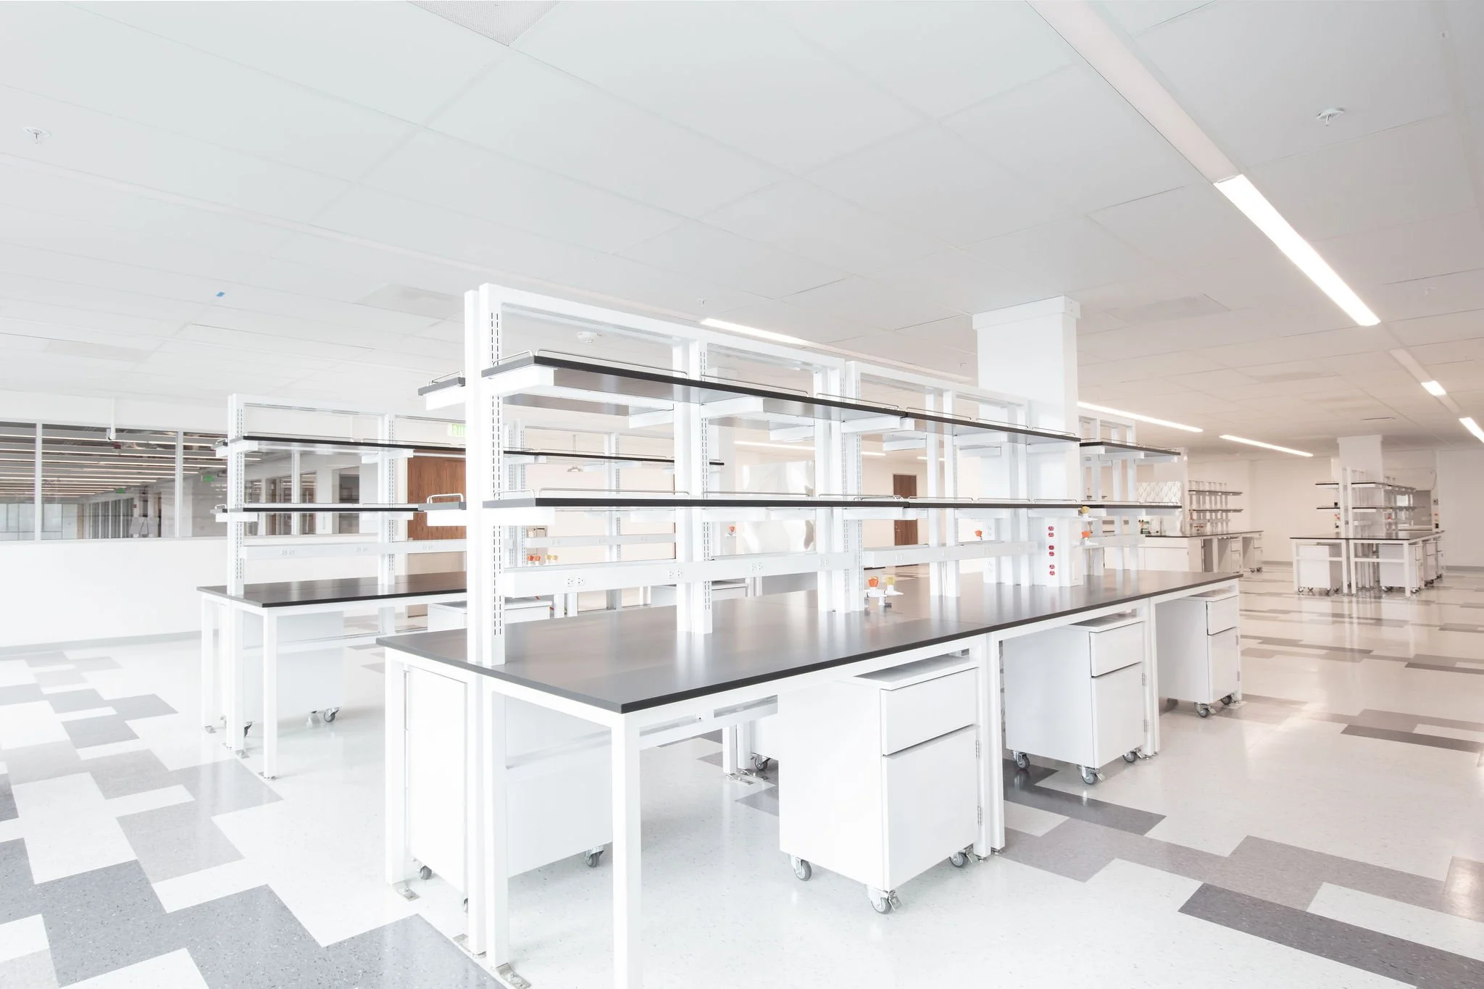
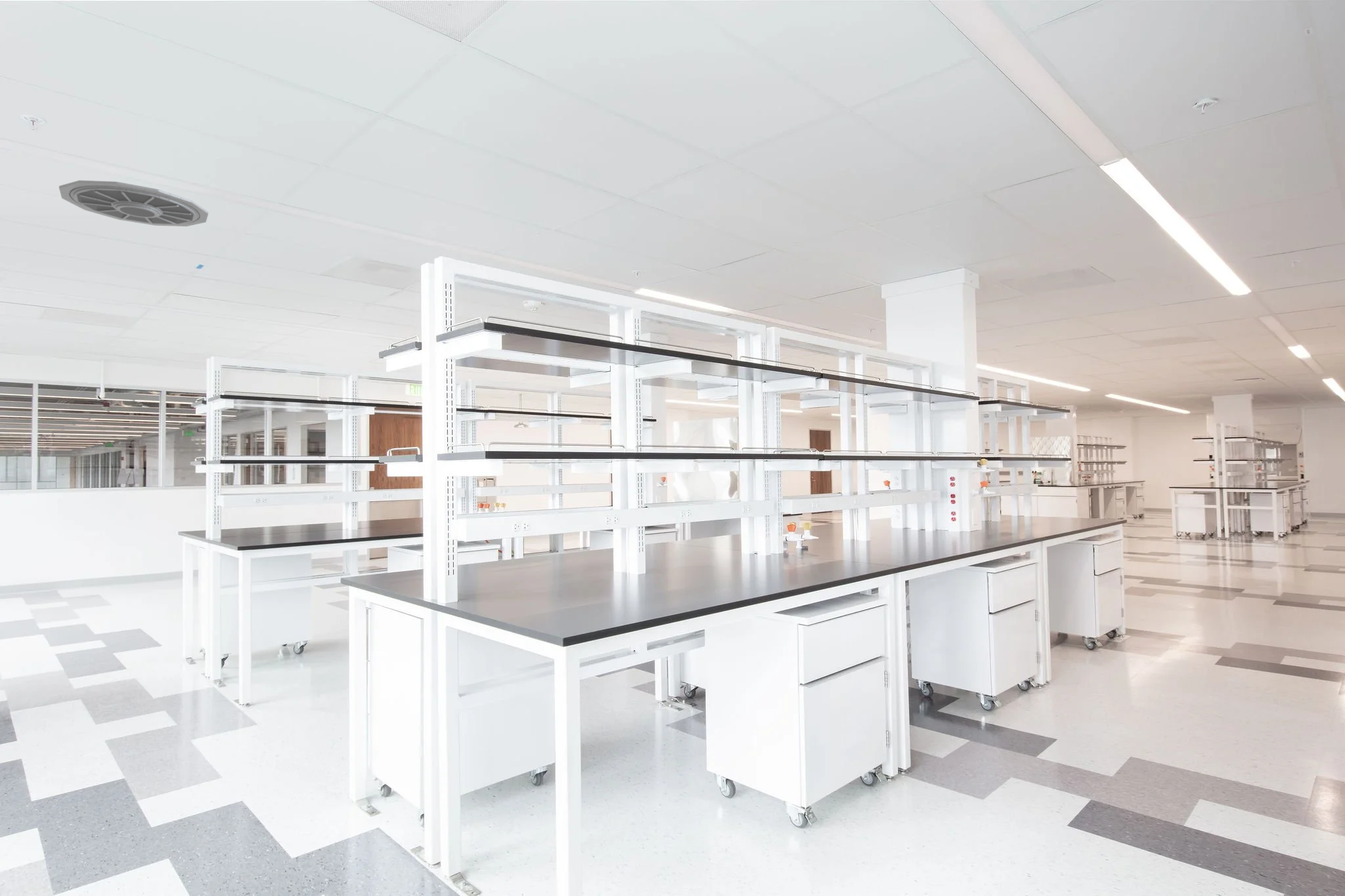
+ ceiling vent (137, 207)
